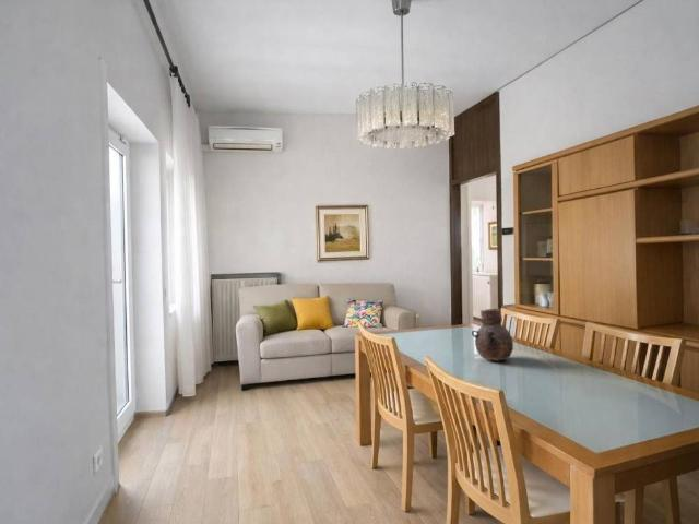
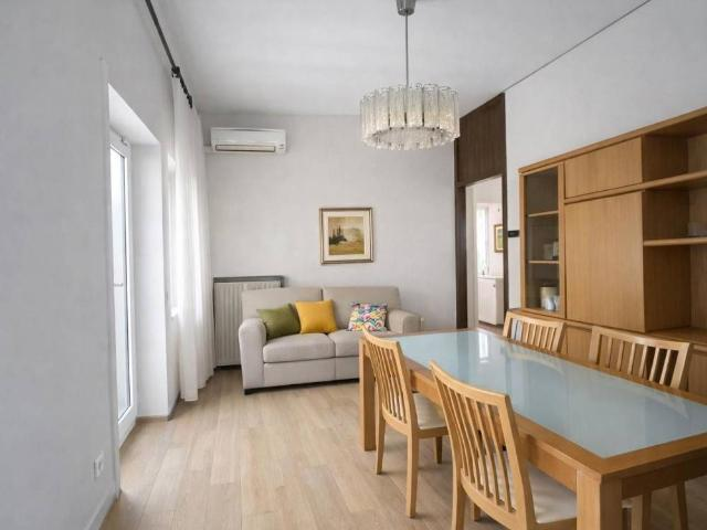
- vase (494, 333)
